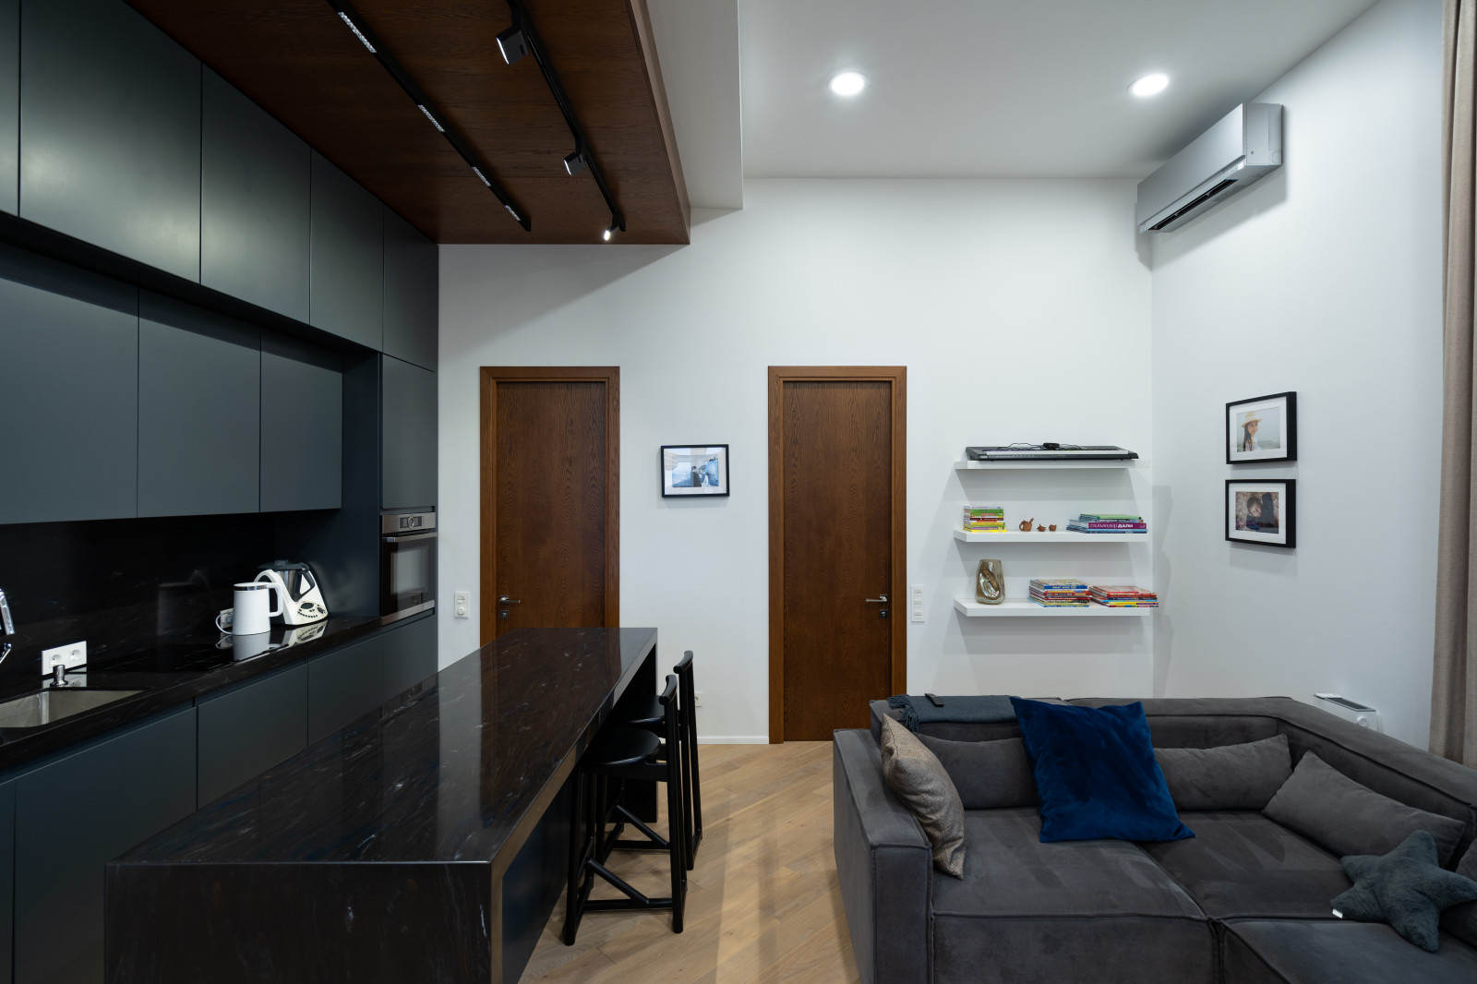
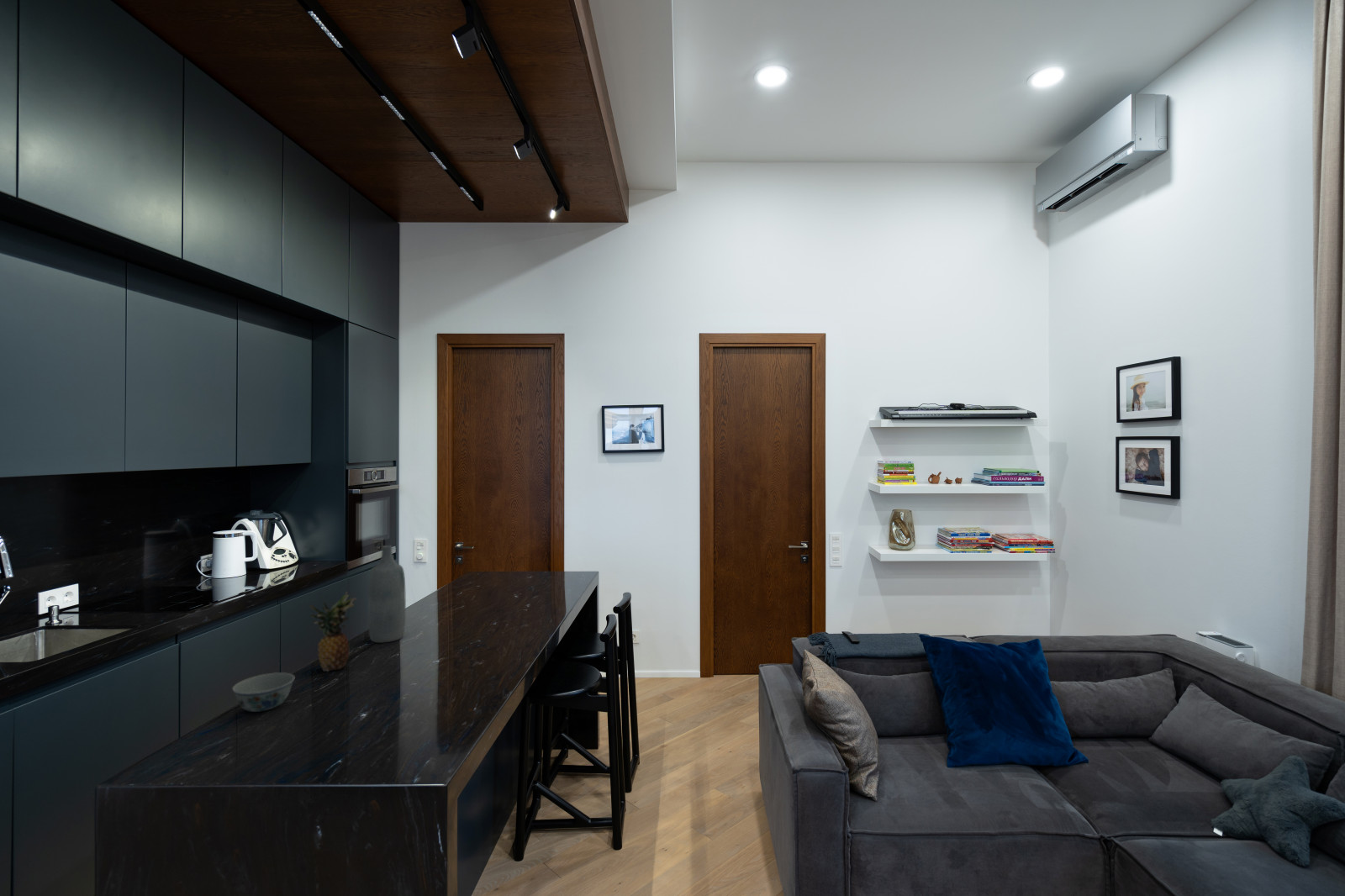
+ bottle (387, 592)
+ bowl (264, 693)
+ fruit (334, 632)
